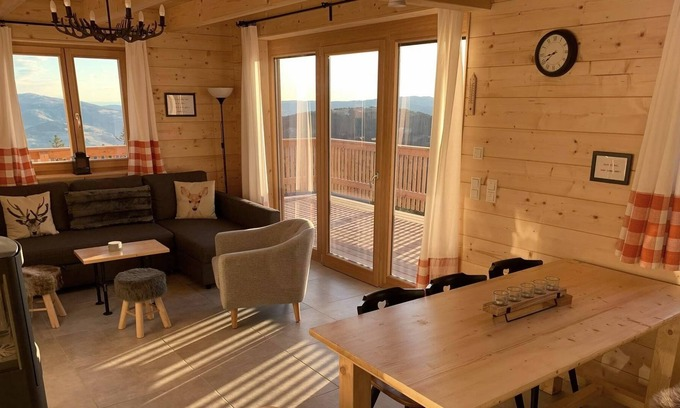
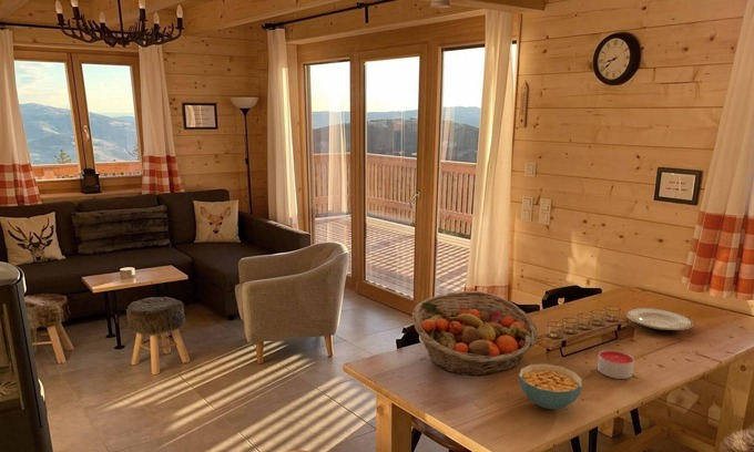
+ cereal bowl (549, 390)
+ fruit basket (473, 331)
+ plate (658, 321)
+ candle (615, 363)
